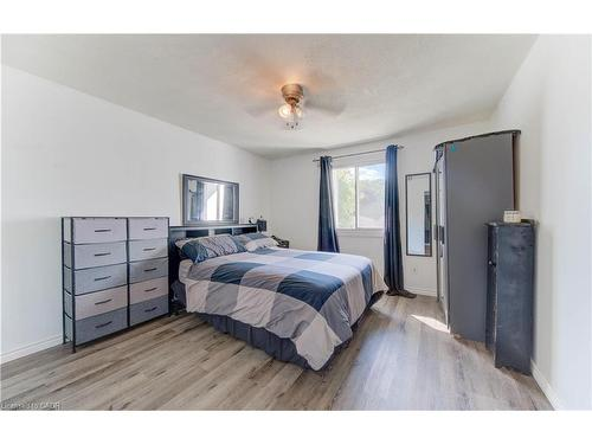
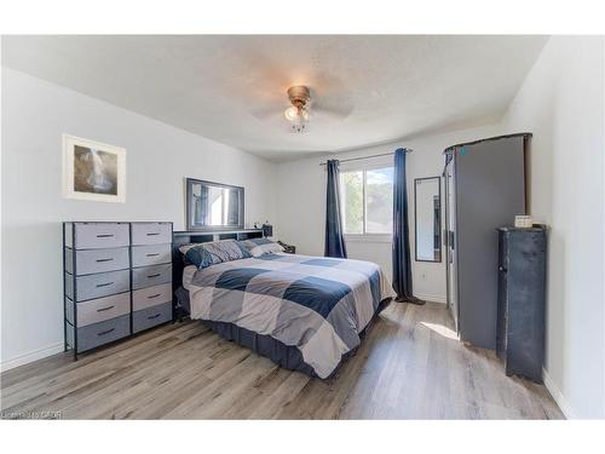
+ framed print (97, 171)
